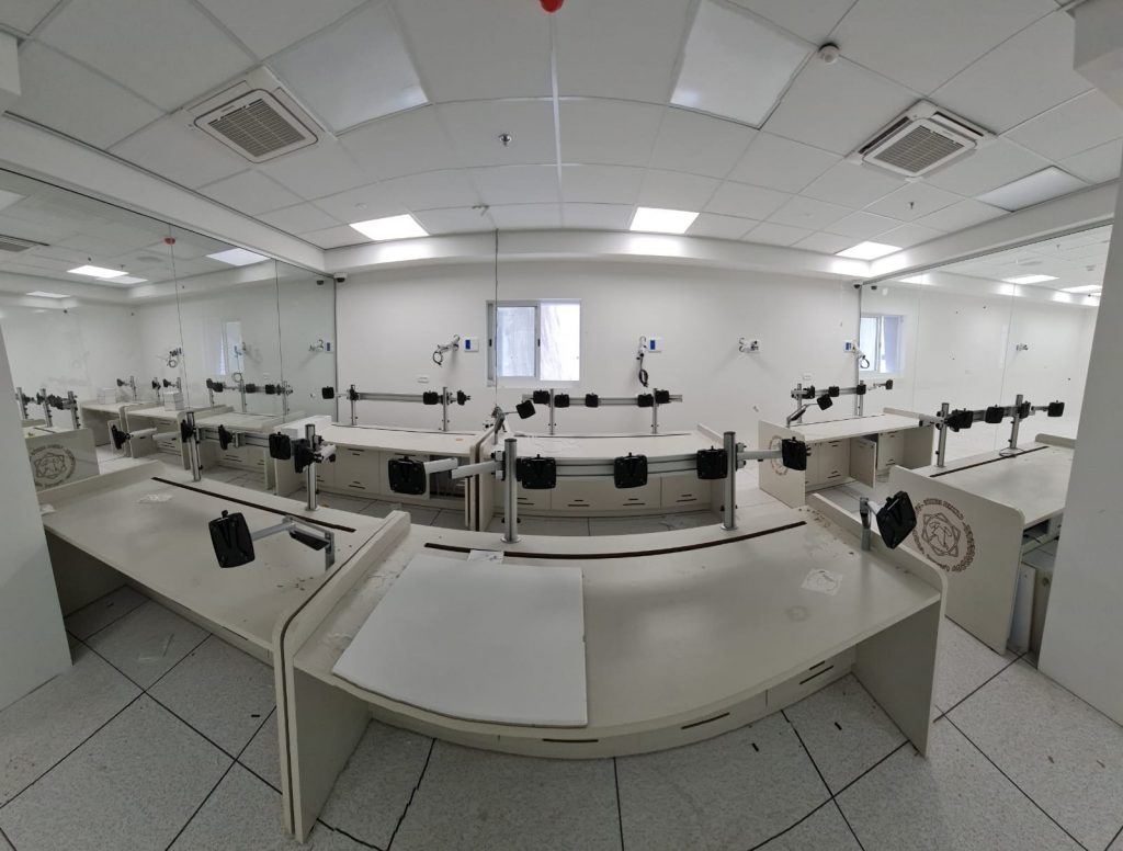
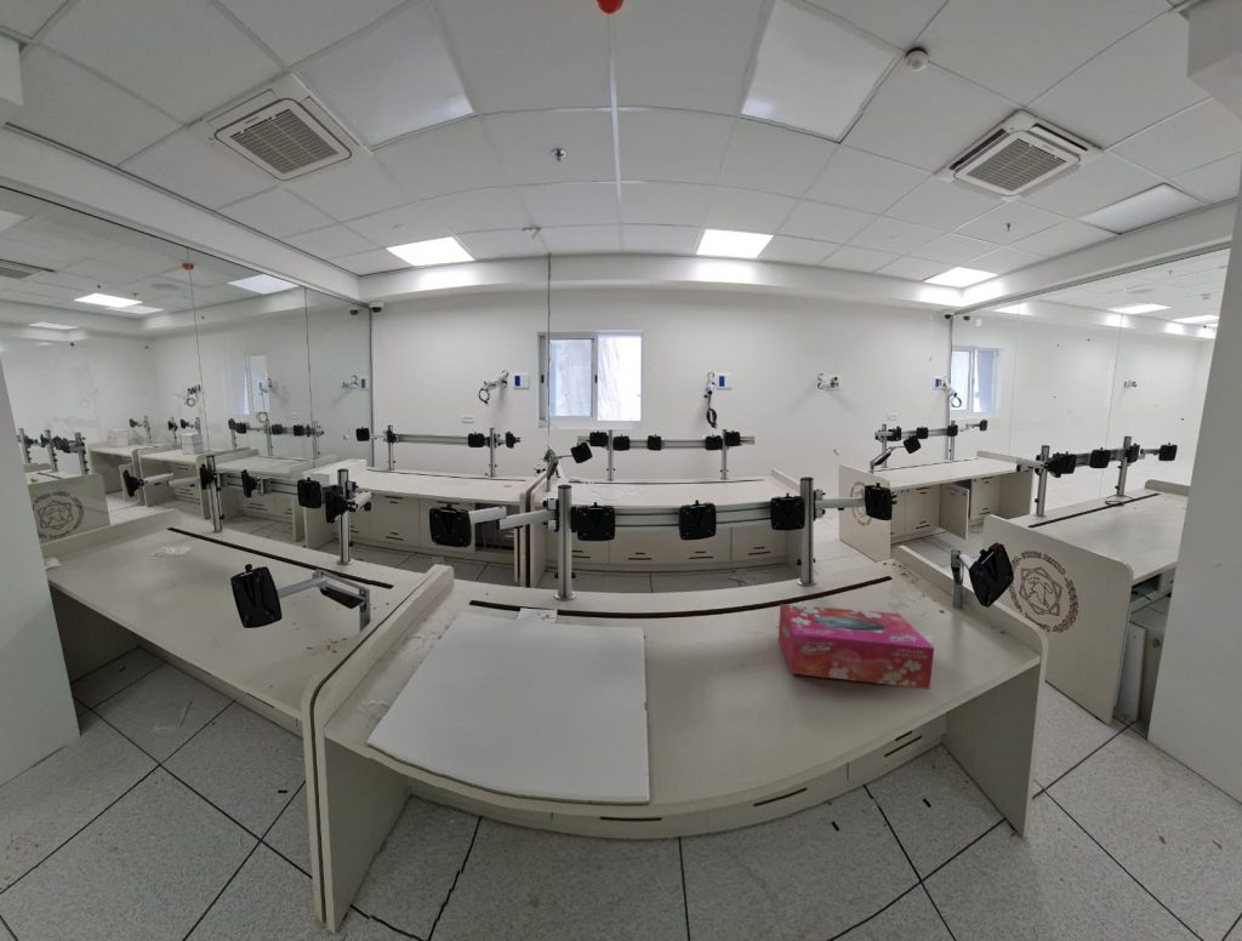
+ tissue box (847, 641)
